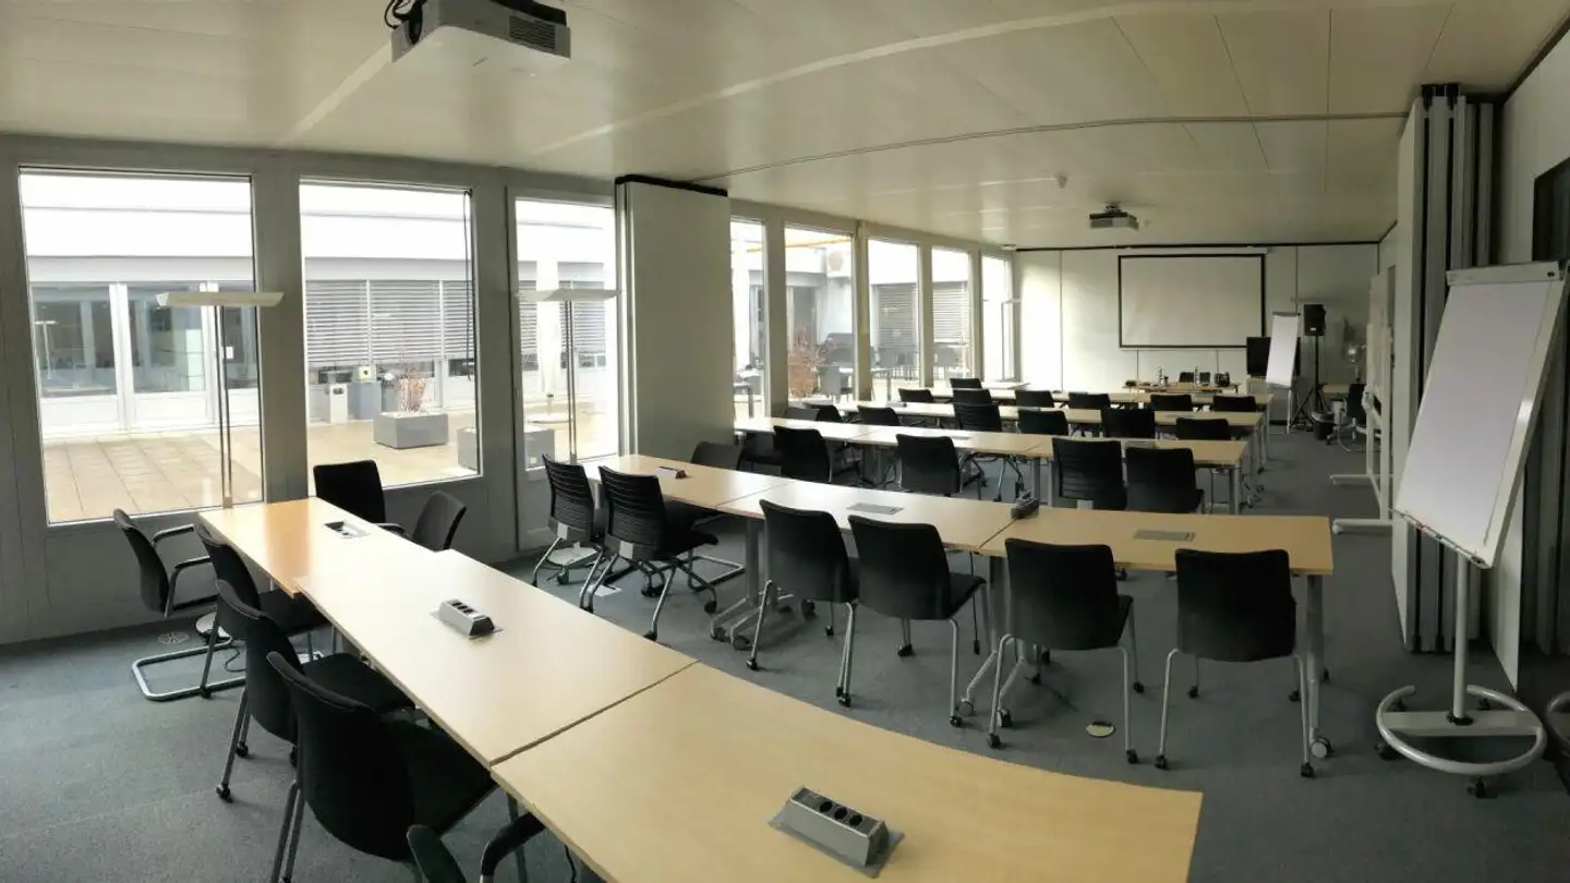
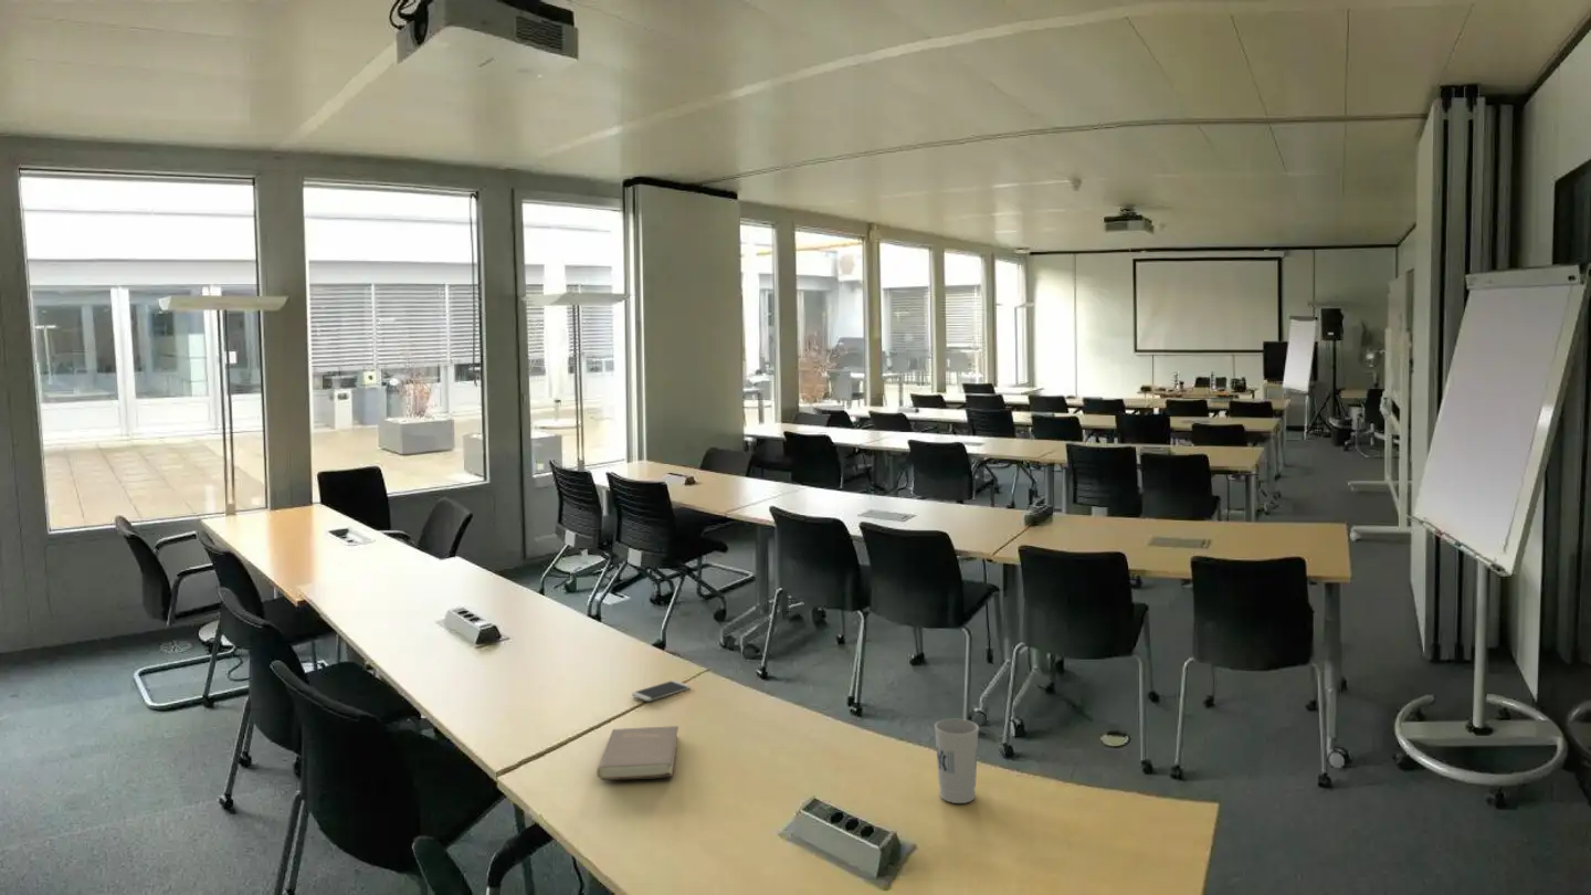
+ book (640, 751)
+ smartphone (661, 689)
+ cup (957, 760)
